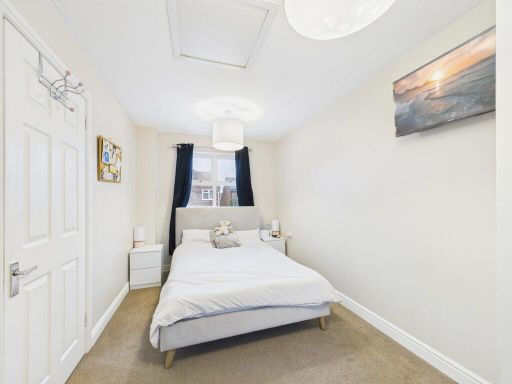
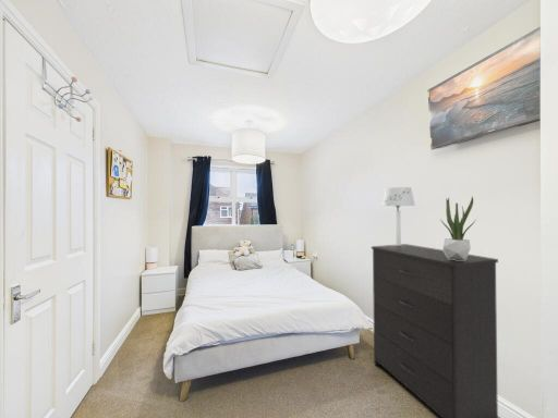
+ table lamp (398, 217)
+ dresser (424, 319)
+ potted plant (456, 228)
